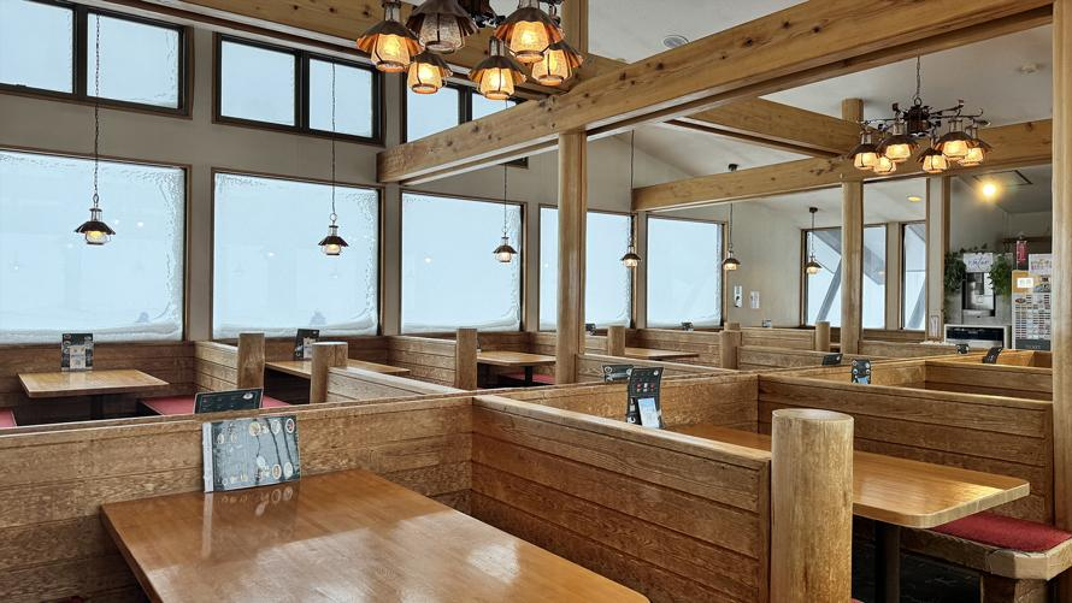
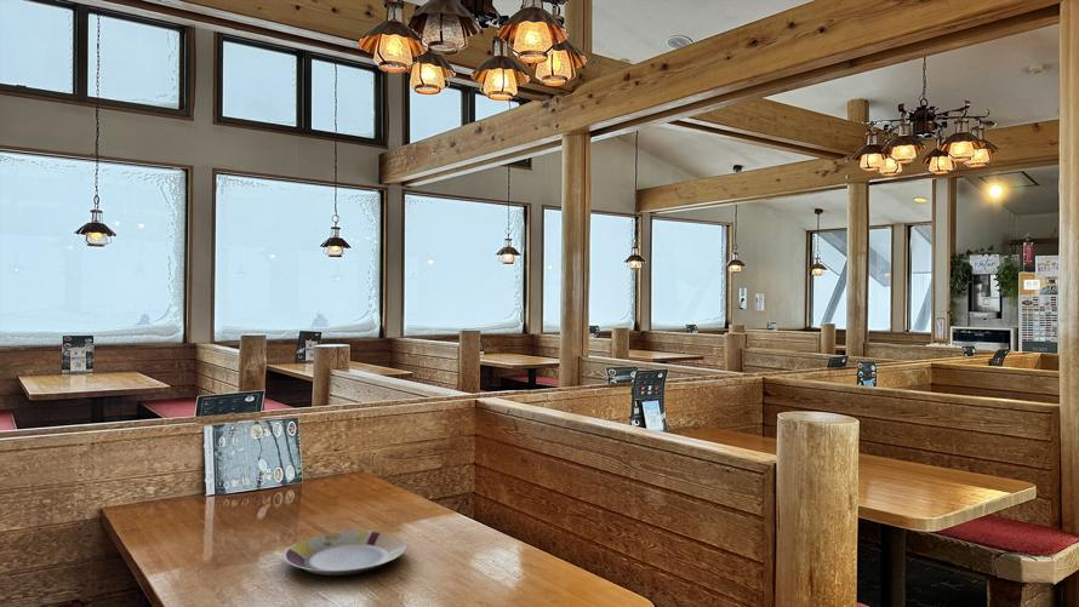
+ plate (346, 554)
